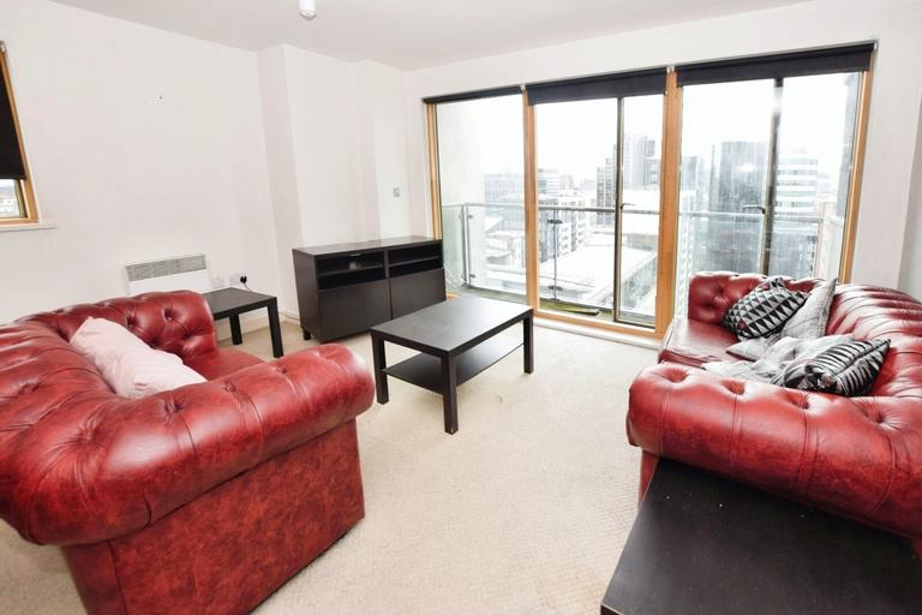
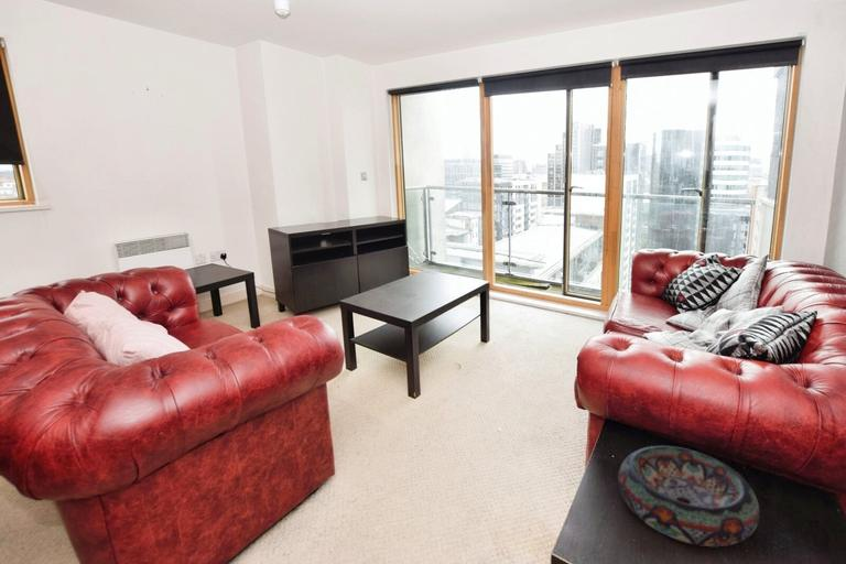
+ decorative bowl (684, 491)
